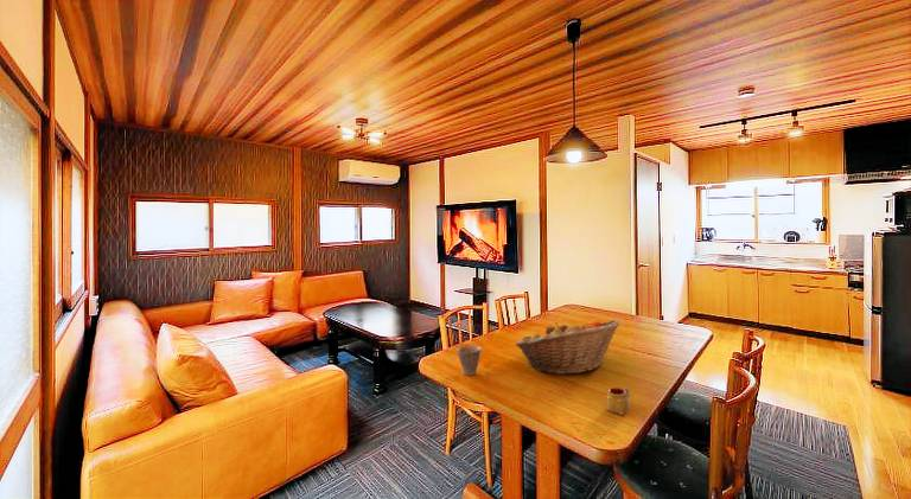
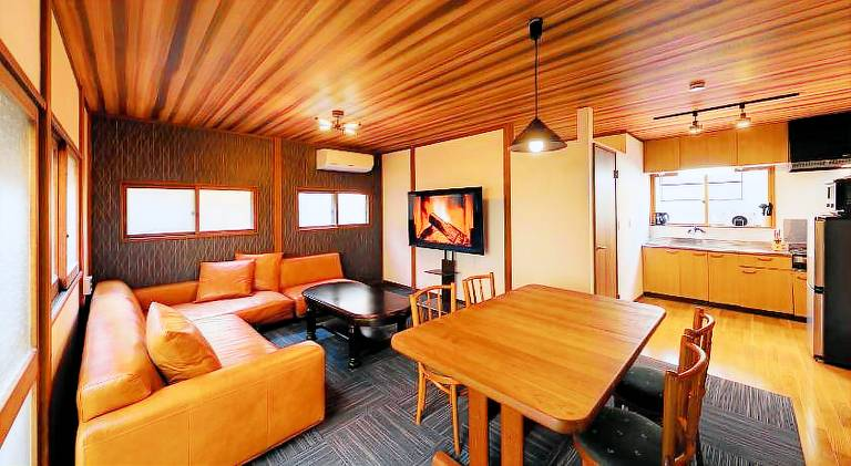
- mug (620, 398)
- cup (469, 360)
- fruit basket (568, 341)
